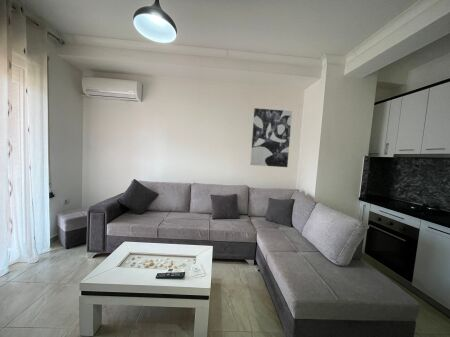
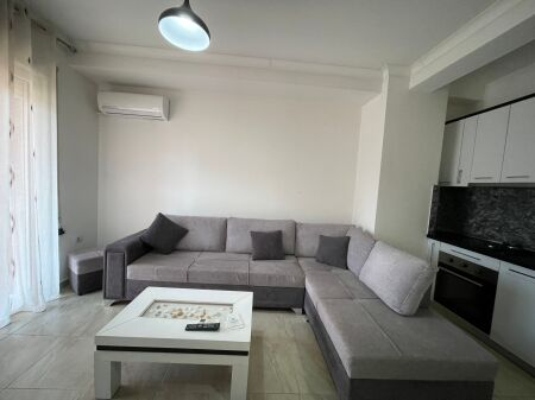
- wall art (270, 138)
